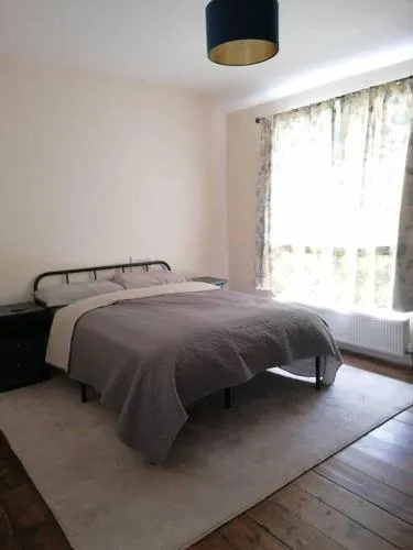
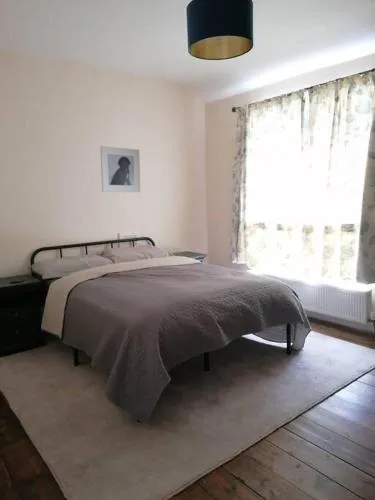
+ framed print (121, 170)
